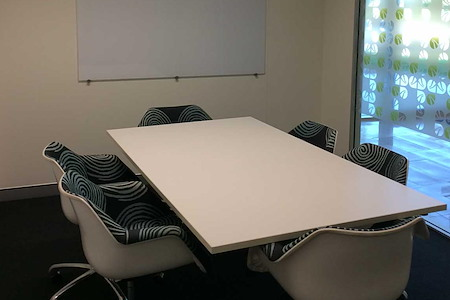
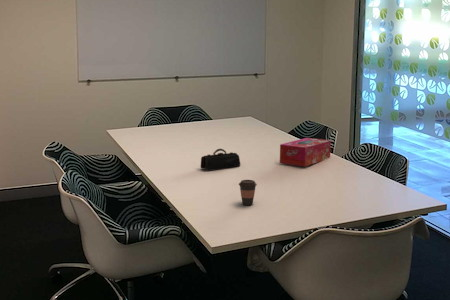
+ tissue box (305, 151)
+ coffee cup (247, 192)
+ pencil case (220, 157)
